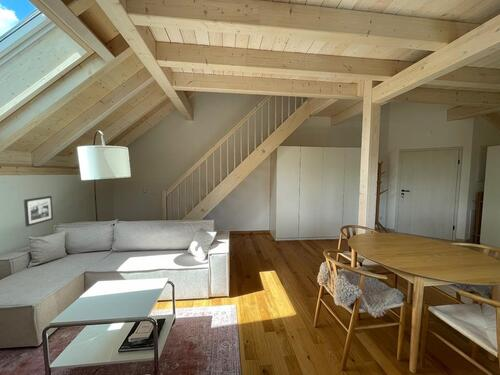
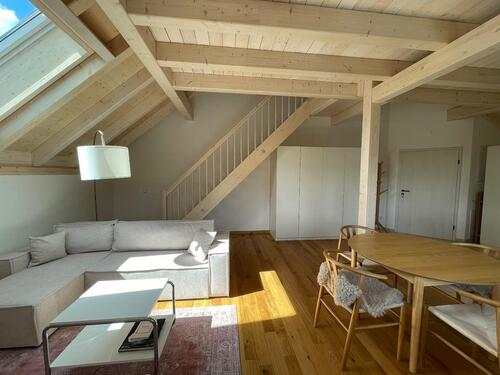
- picture frame (39, 210)
